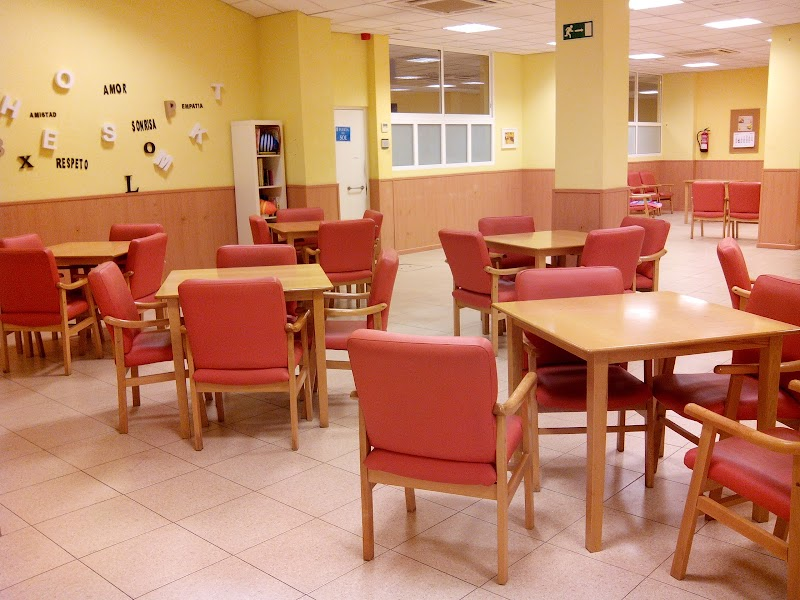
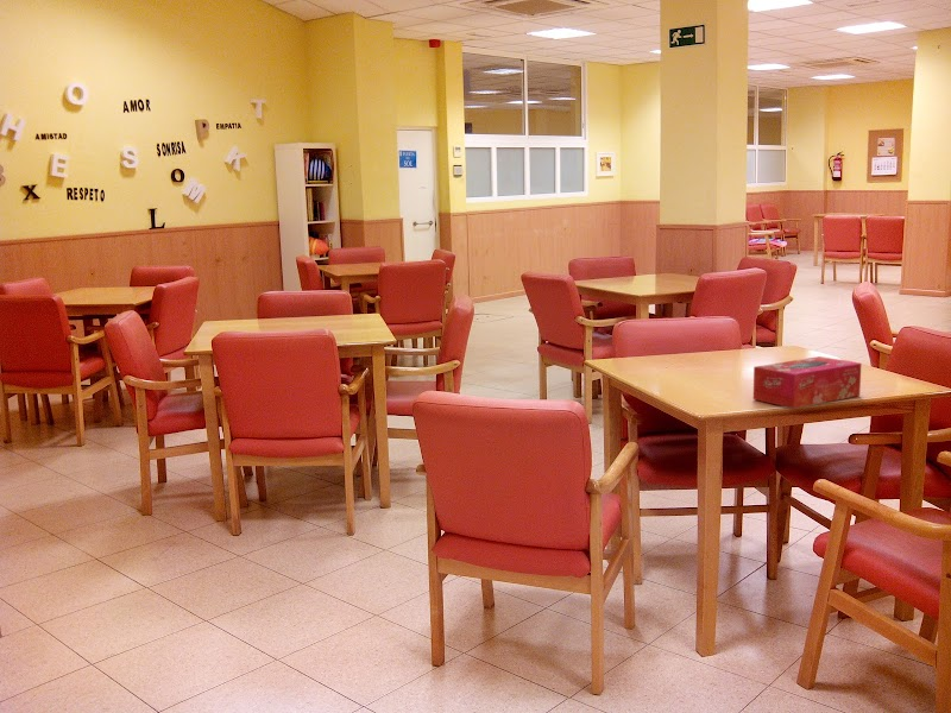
+ tissue box (807, 380)
